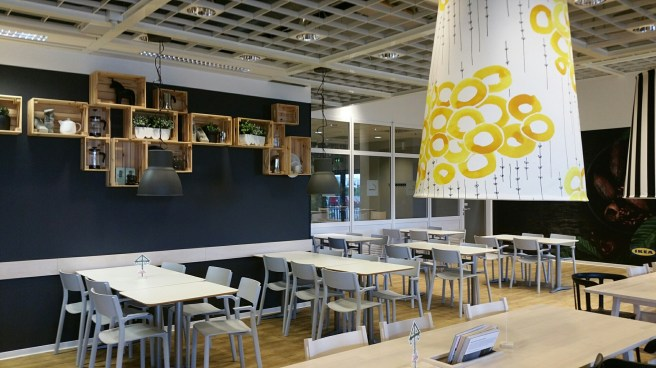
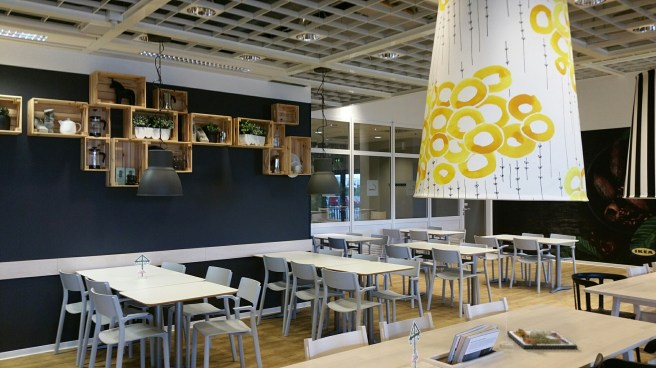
+ dinner plate (540, 337)
